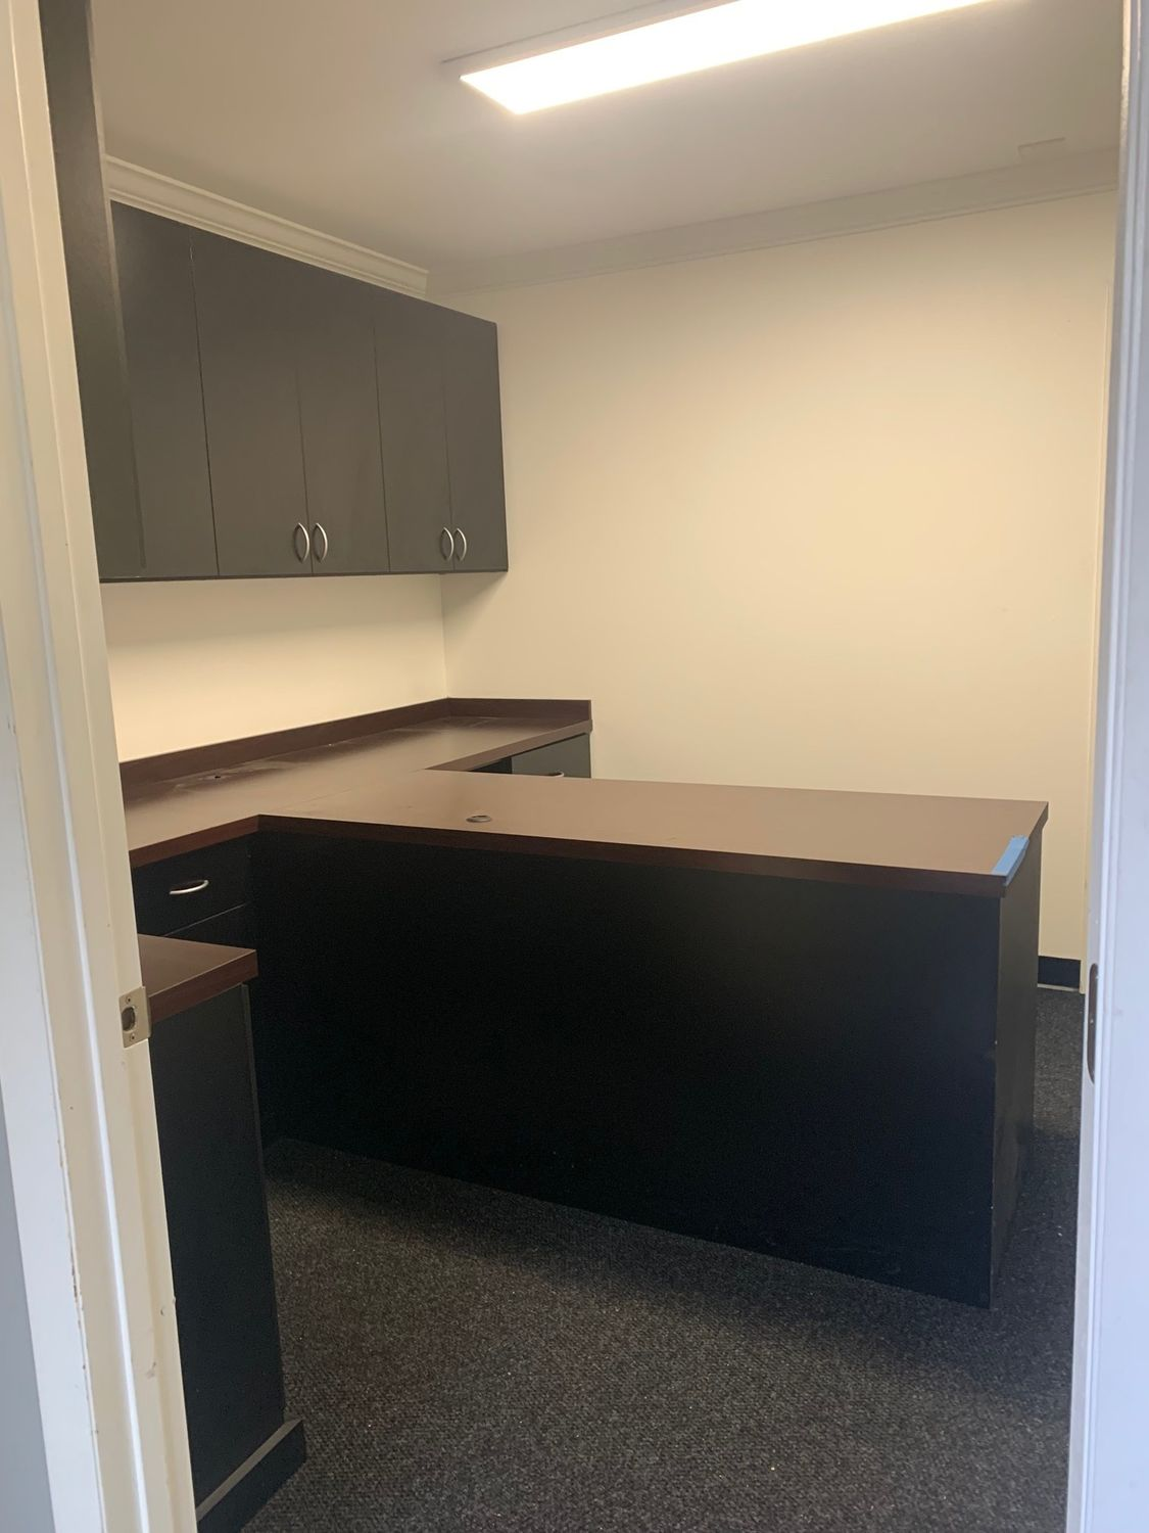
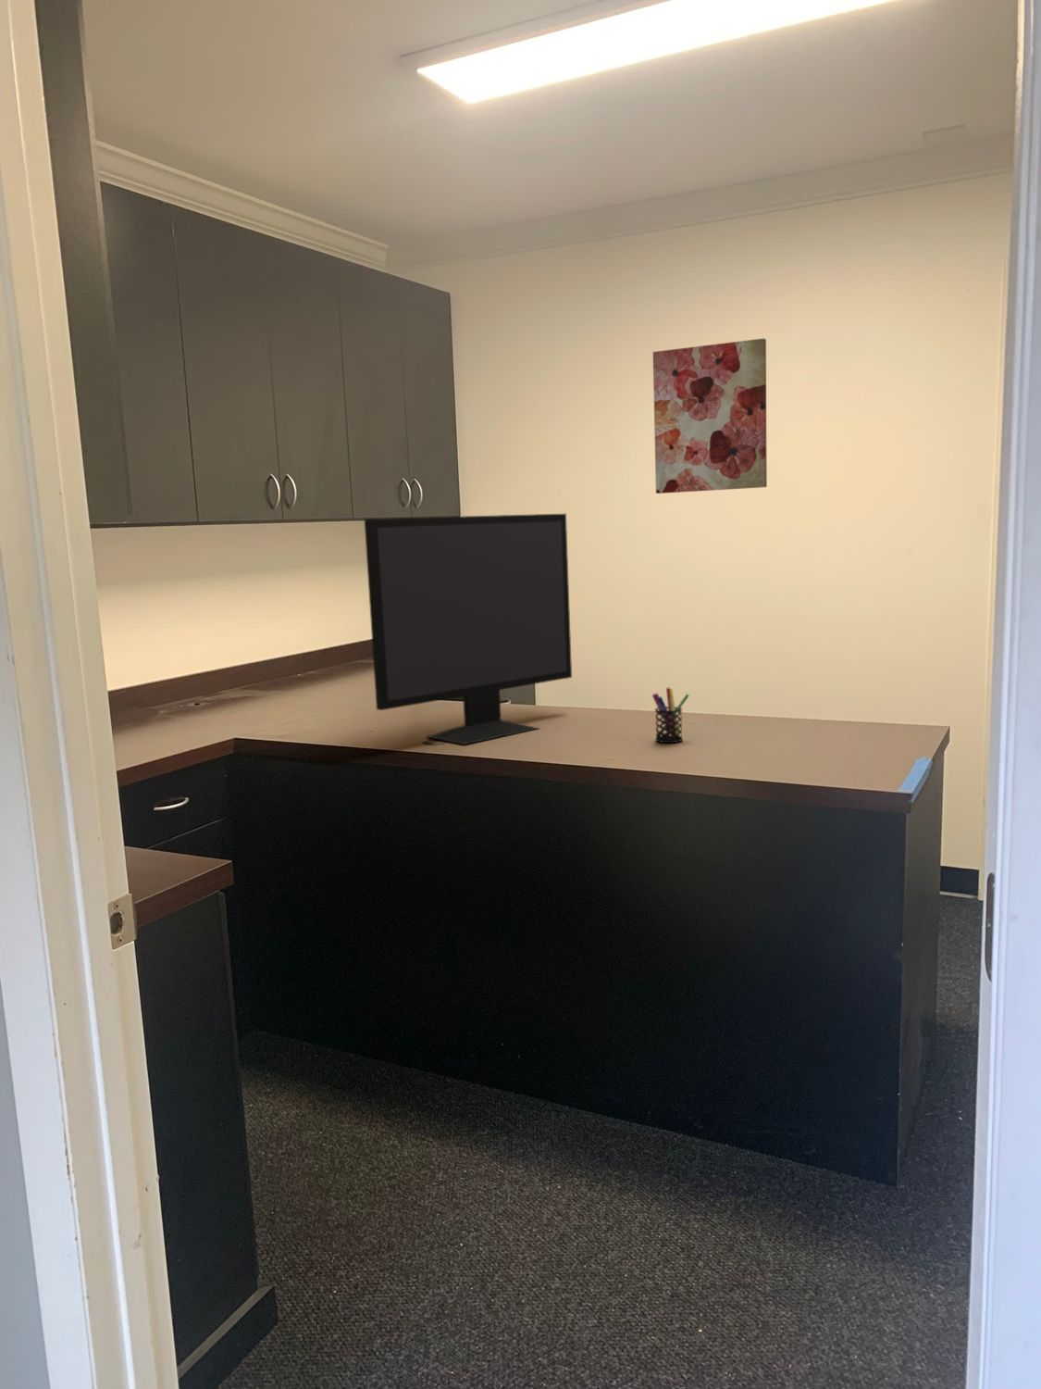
+ monitor (478, 626)
+ wall art (709, 419)
+ pen holder (671, 713)
